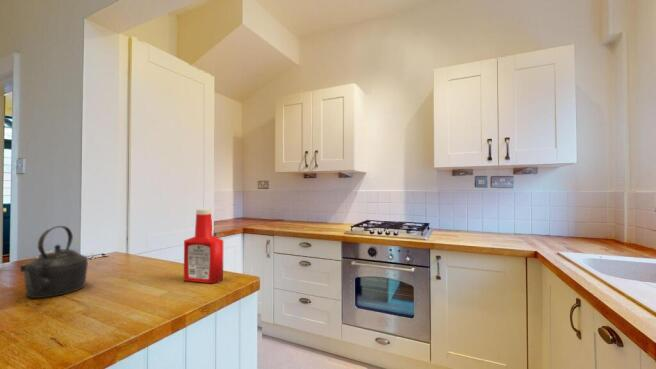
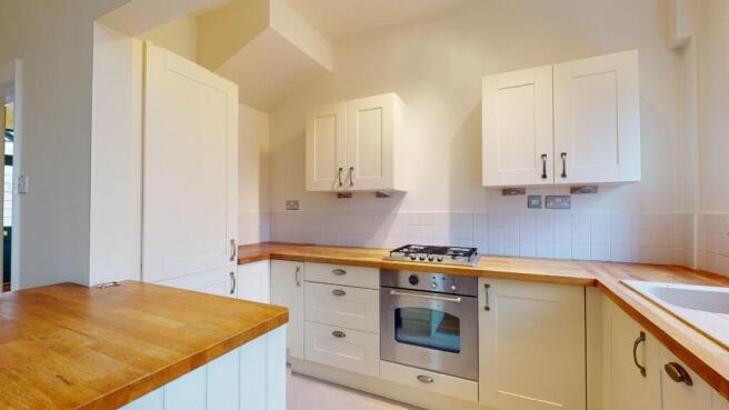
- soap bottle (203, 244)
- kettle (49, 261)
